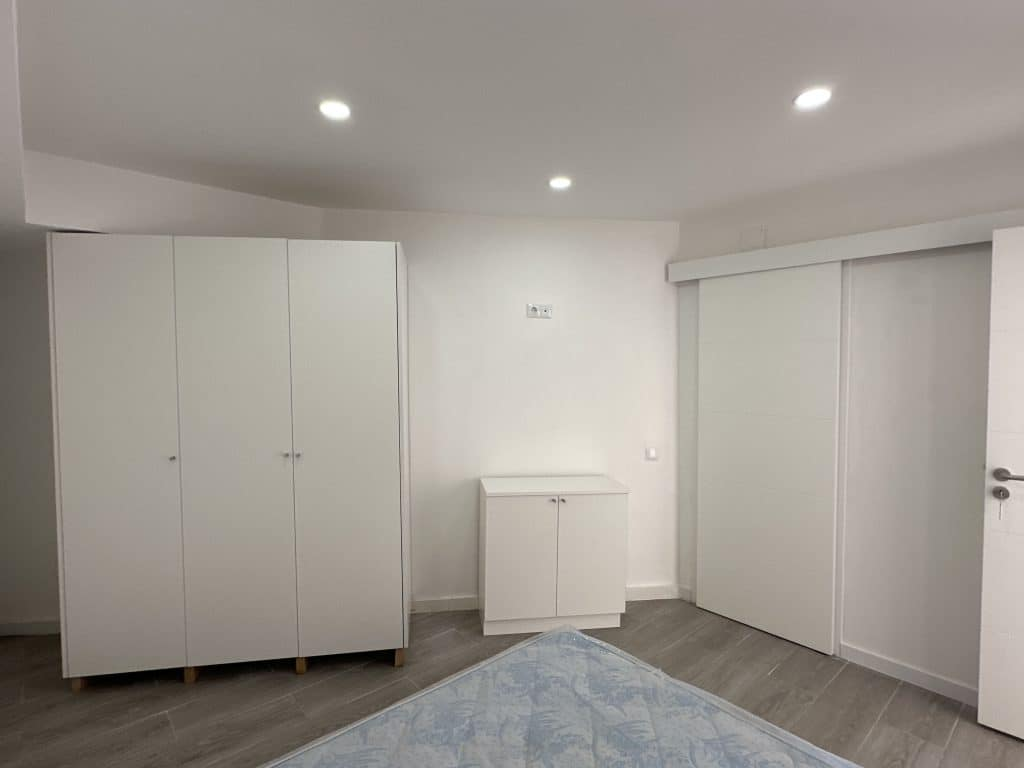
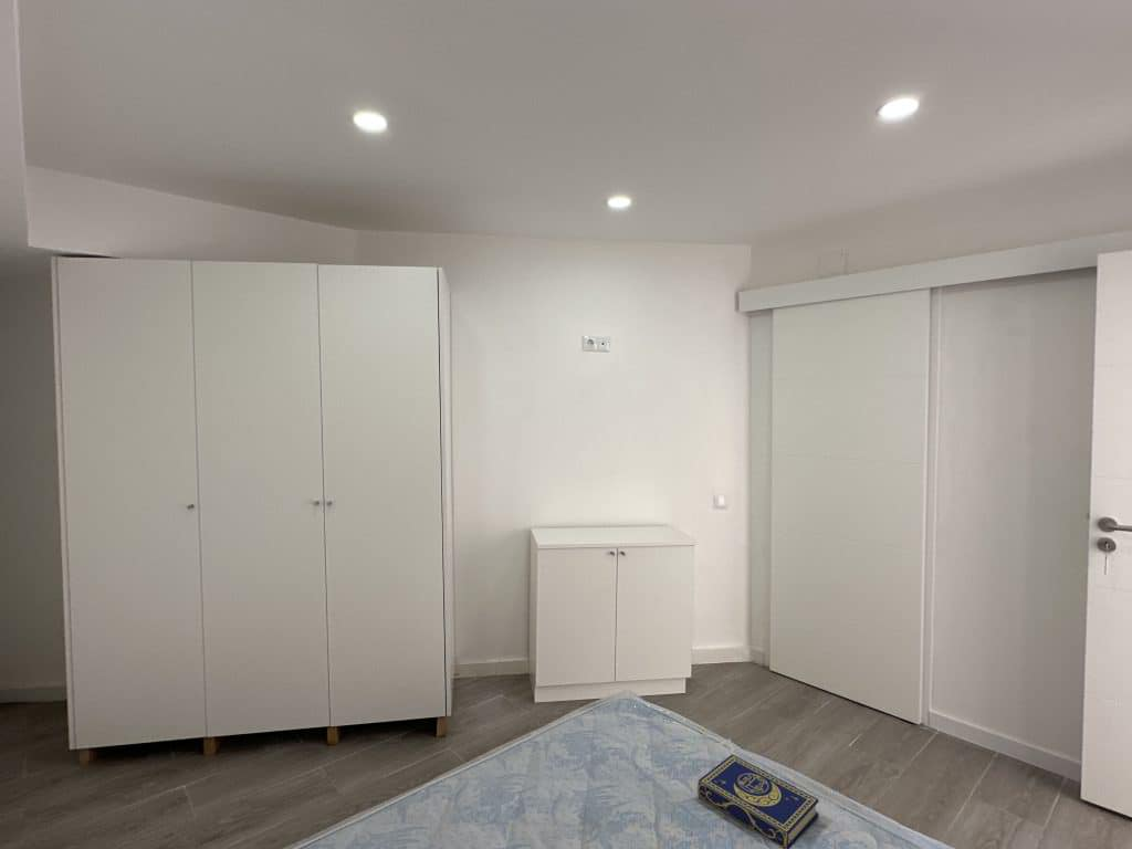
+ book (758, 799)
